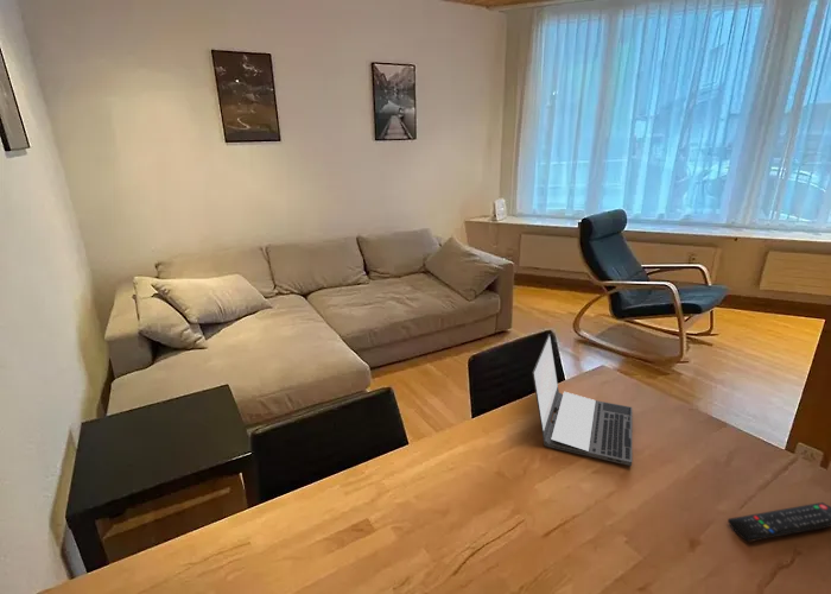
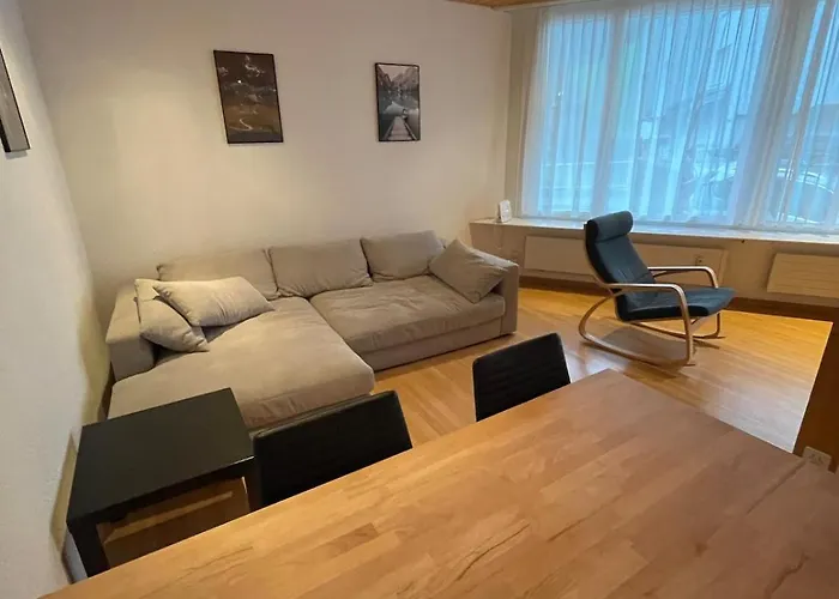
- remote control (788, 522)
- laptop (583, 397)
